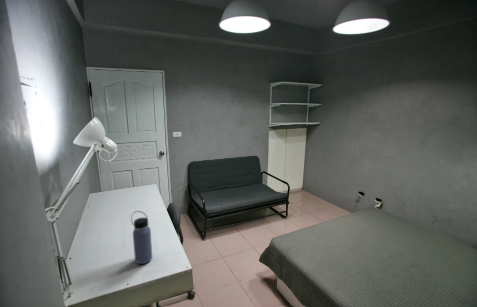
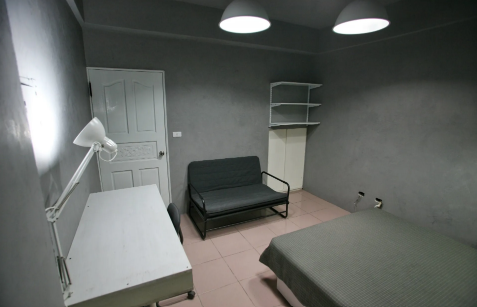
- water bottle (141, 236)
